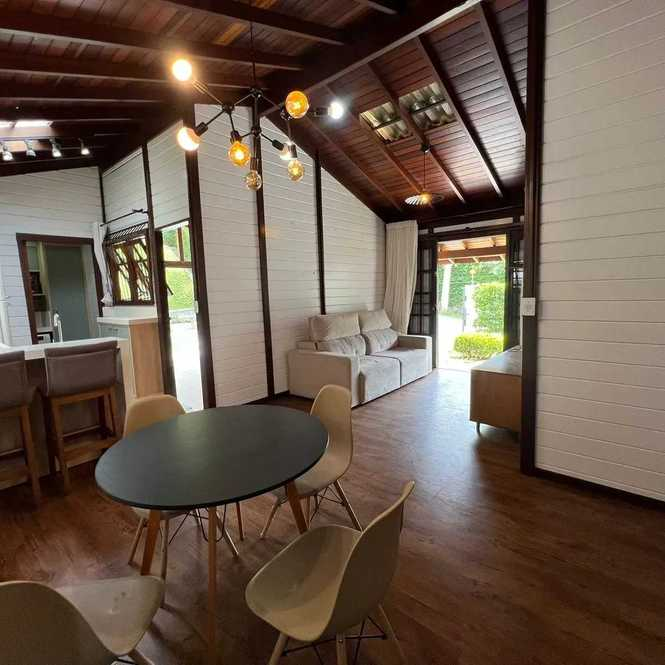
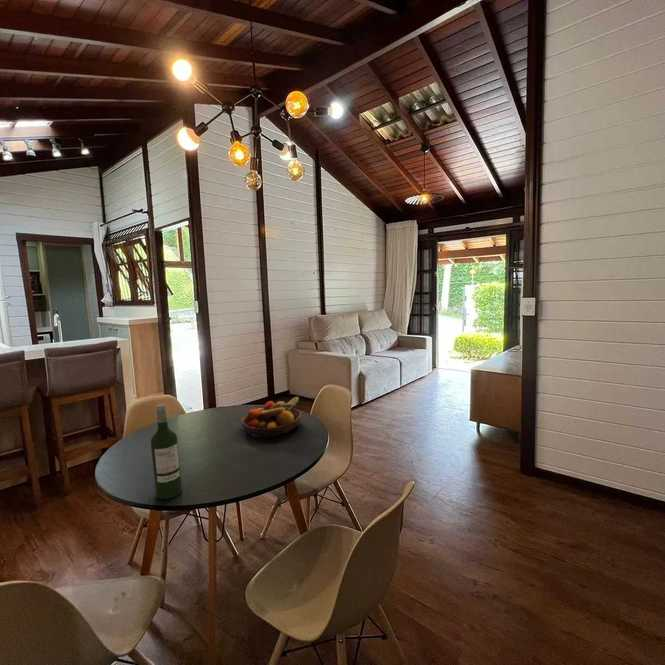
+ wine bottle (165, 449)
+ fruit bowl (271, 414)
